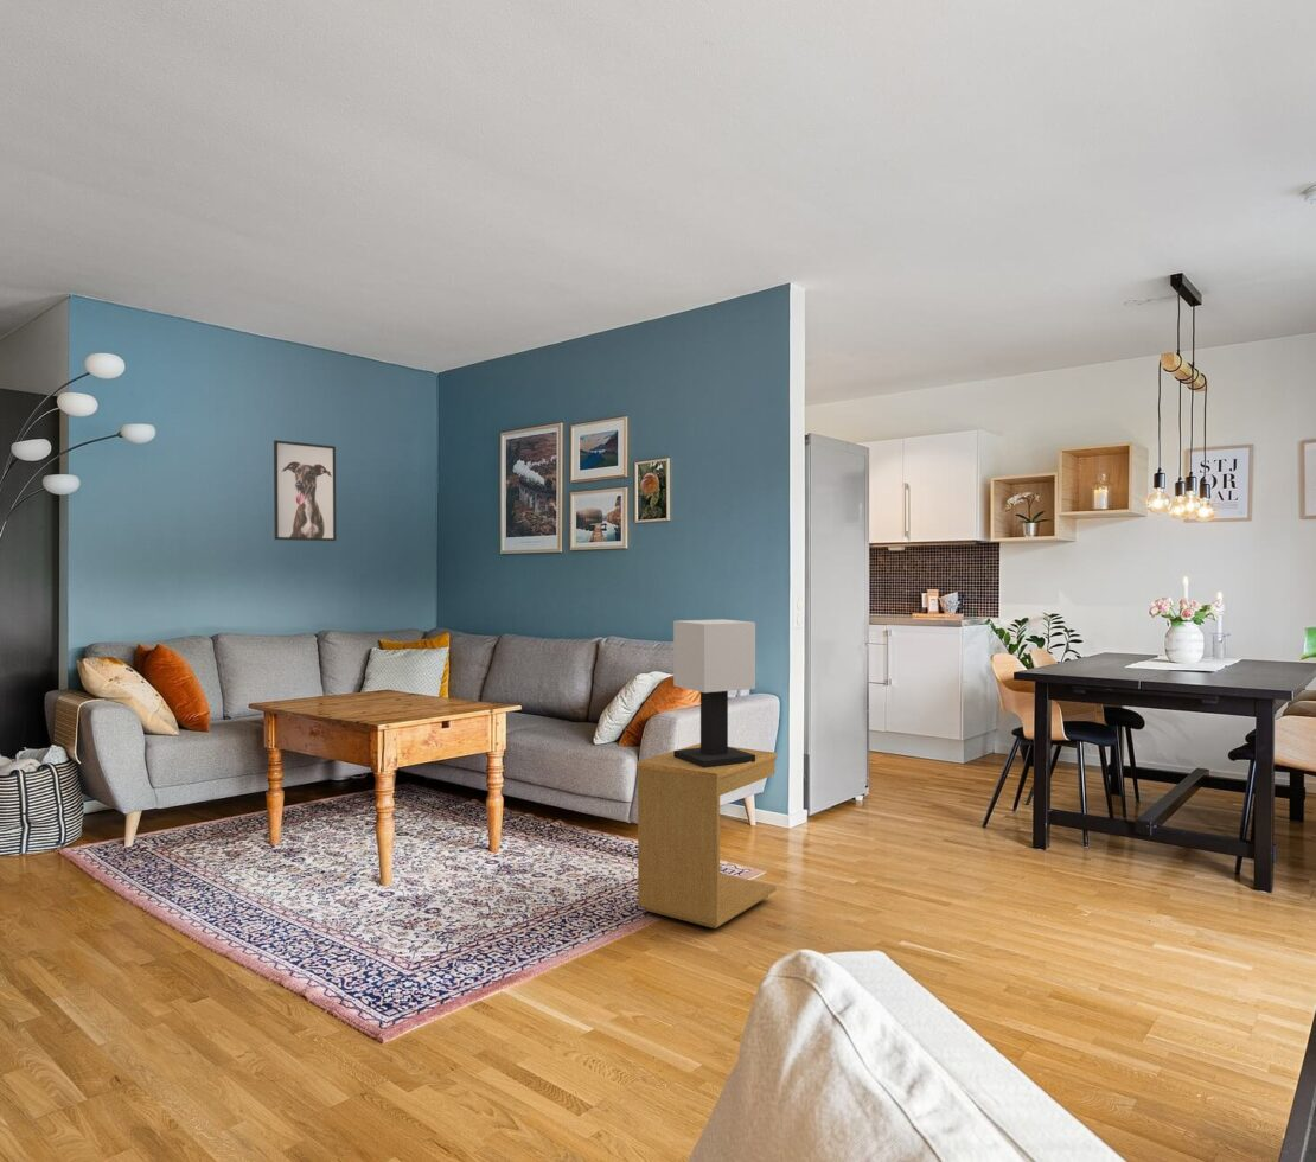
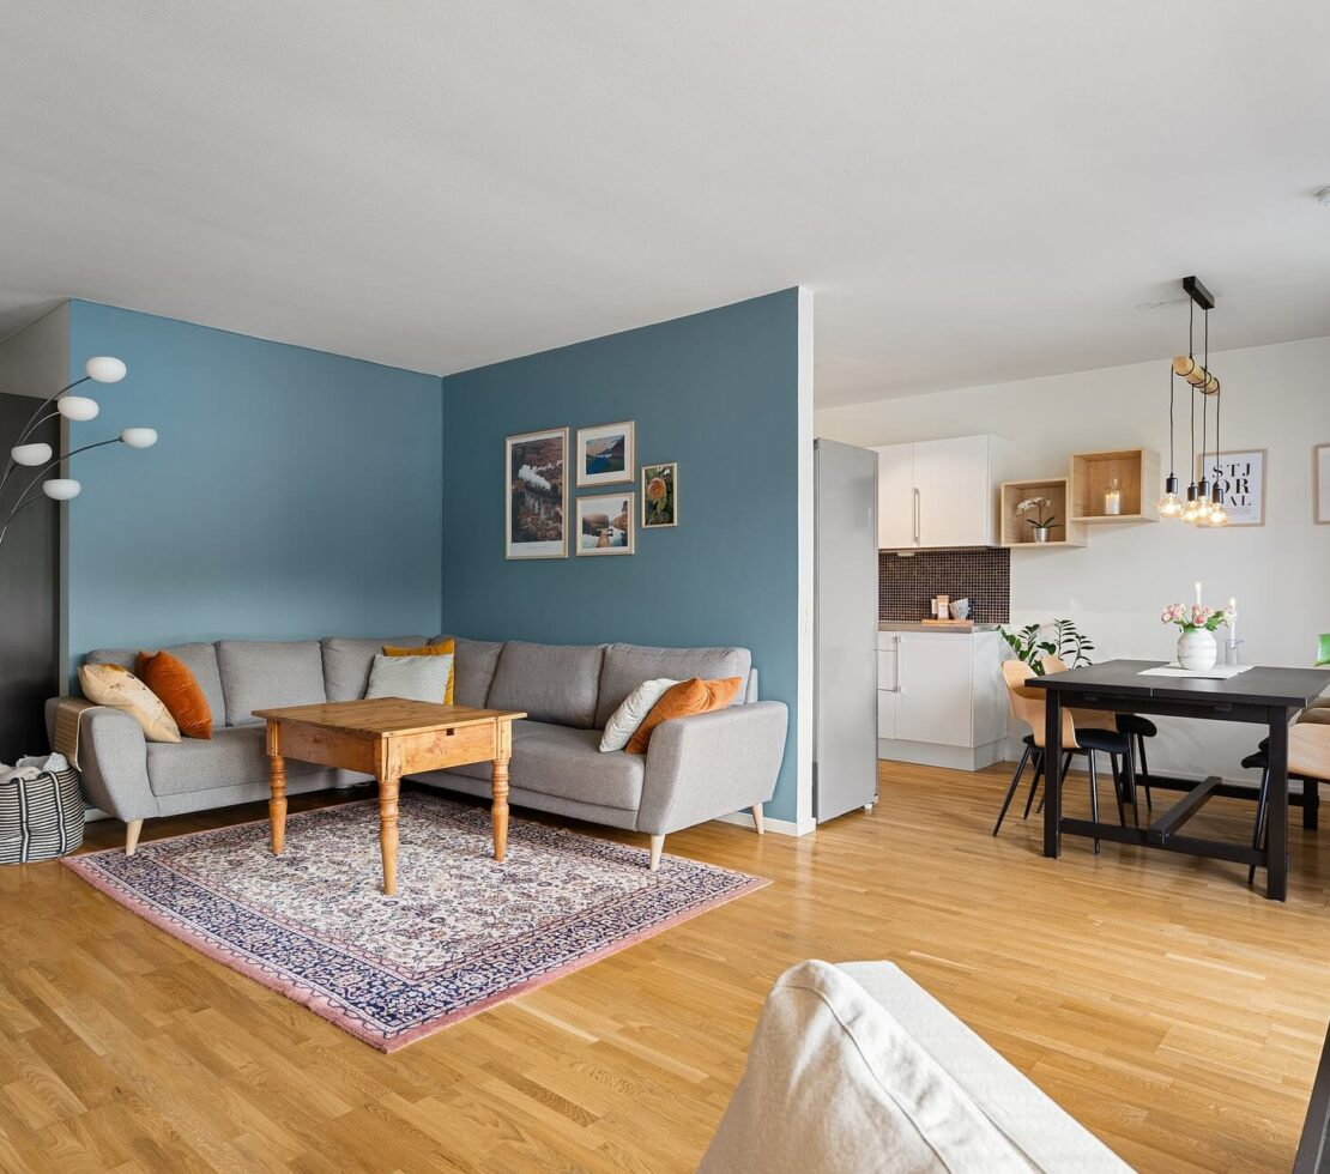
- table lamp (714, 689)
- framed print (305, 491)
- side table (708, 831)
